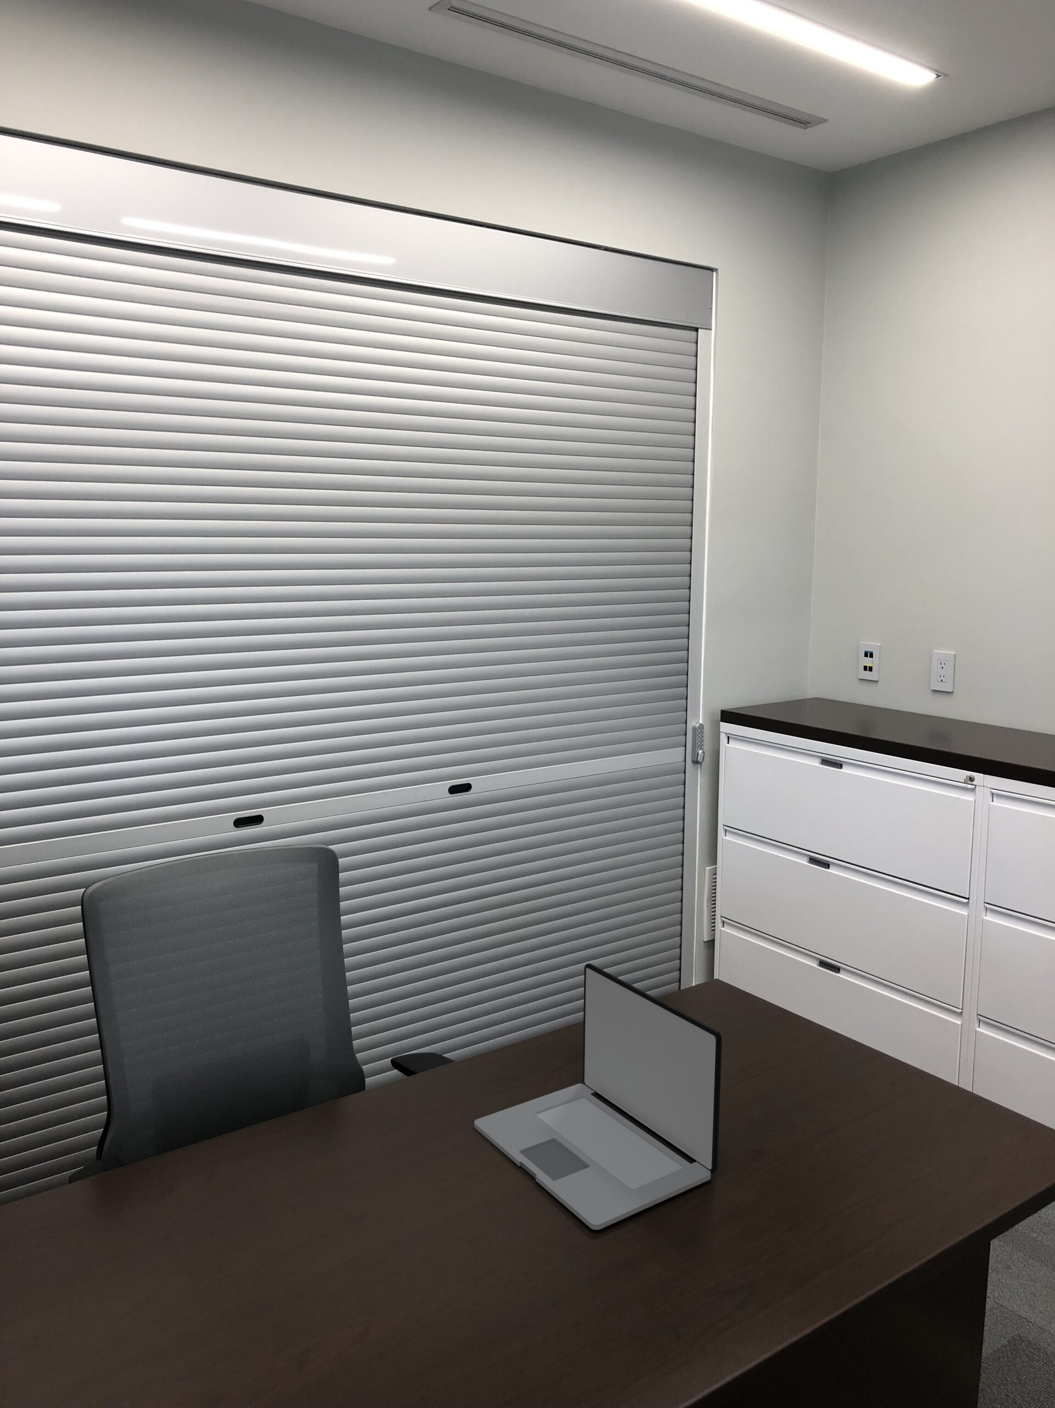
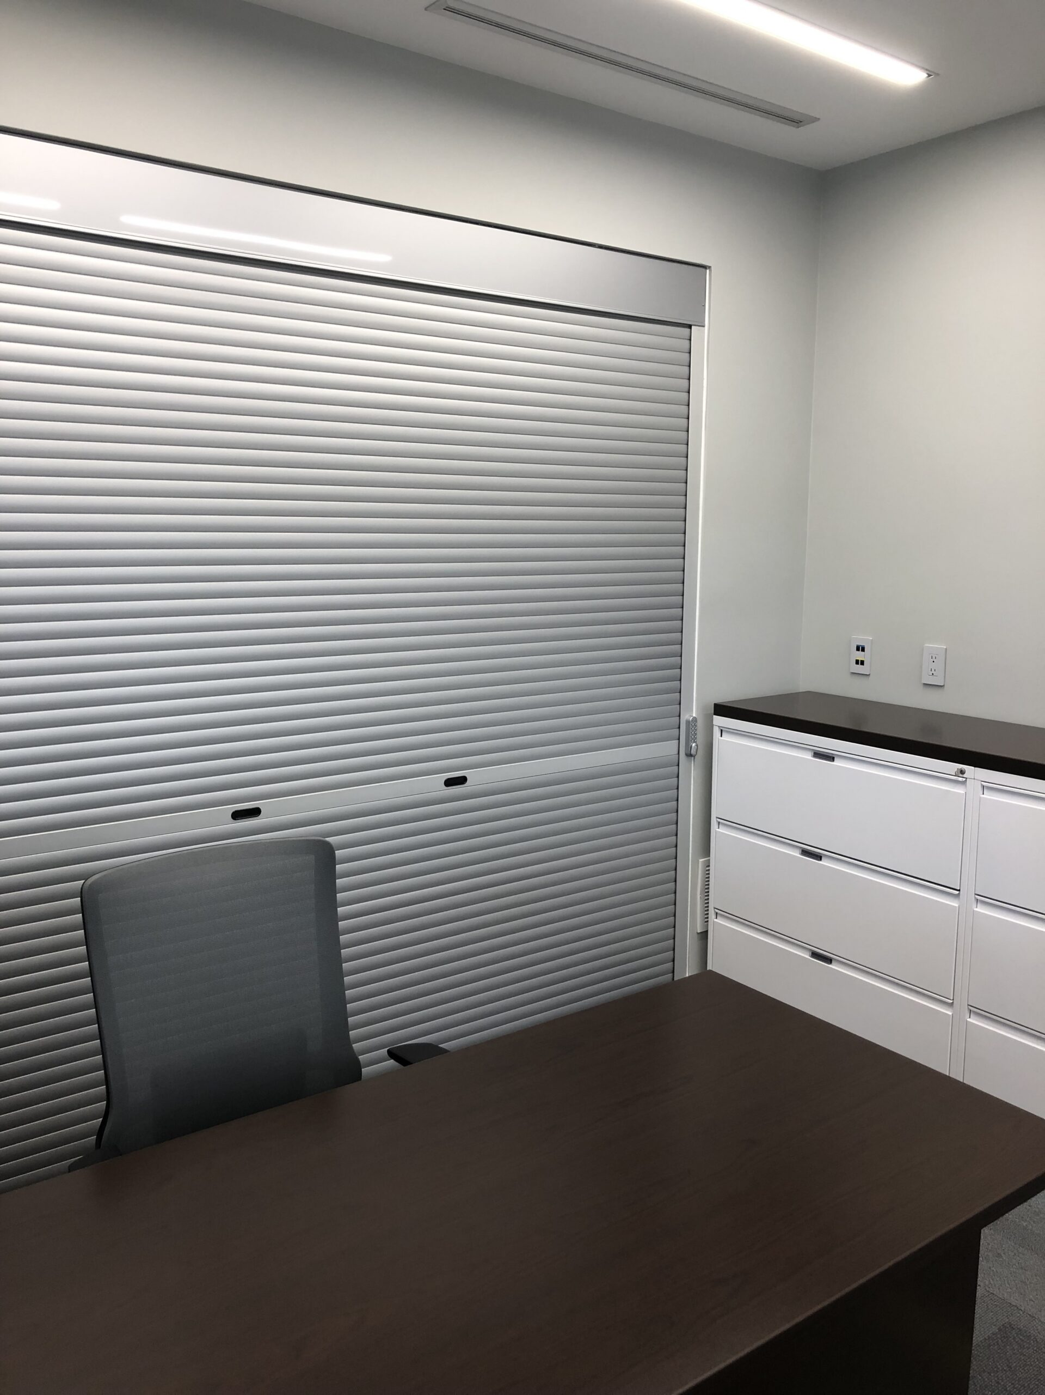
- laptop (592, 1081)
